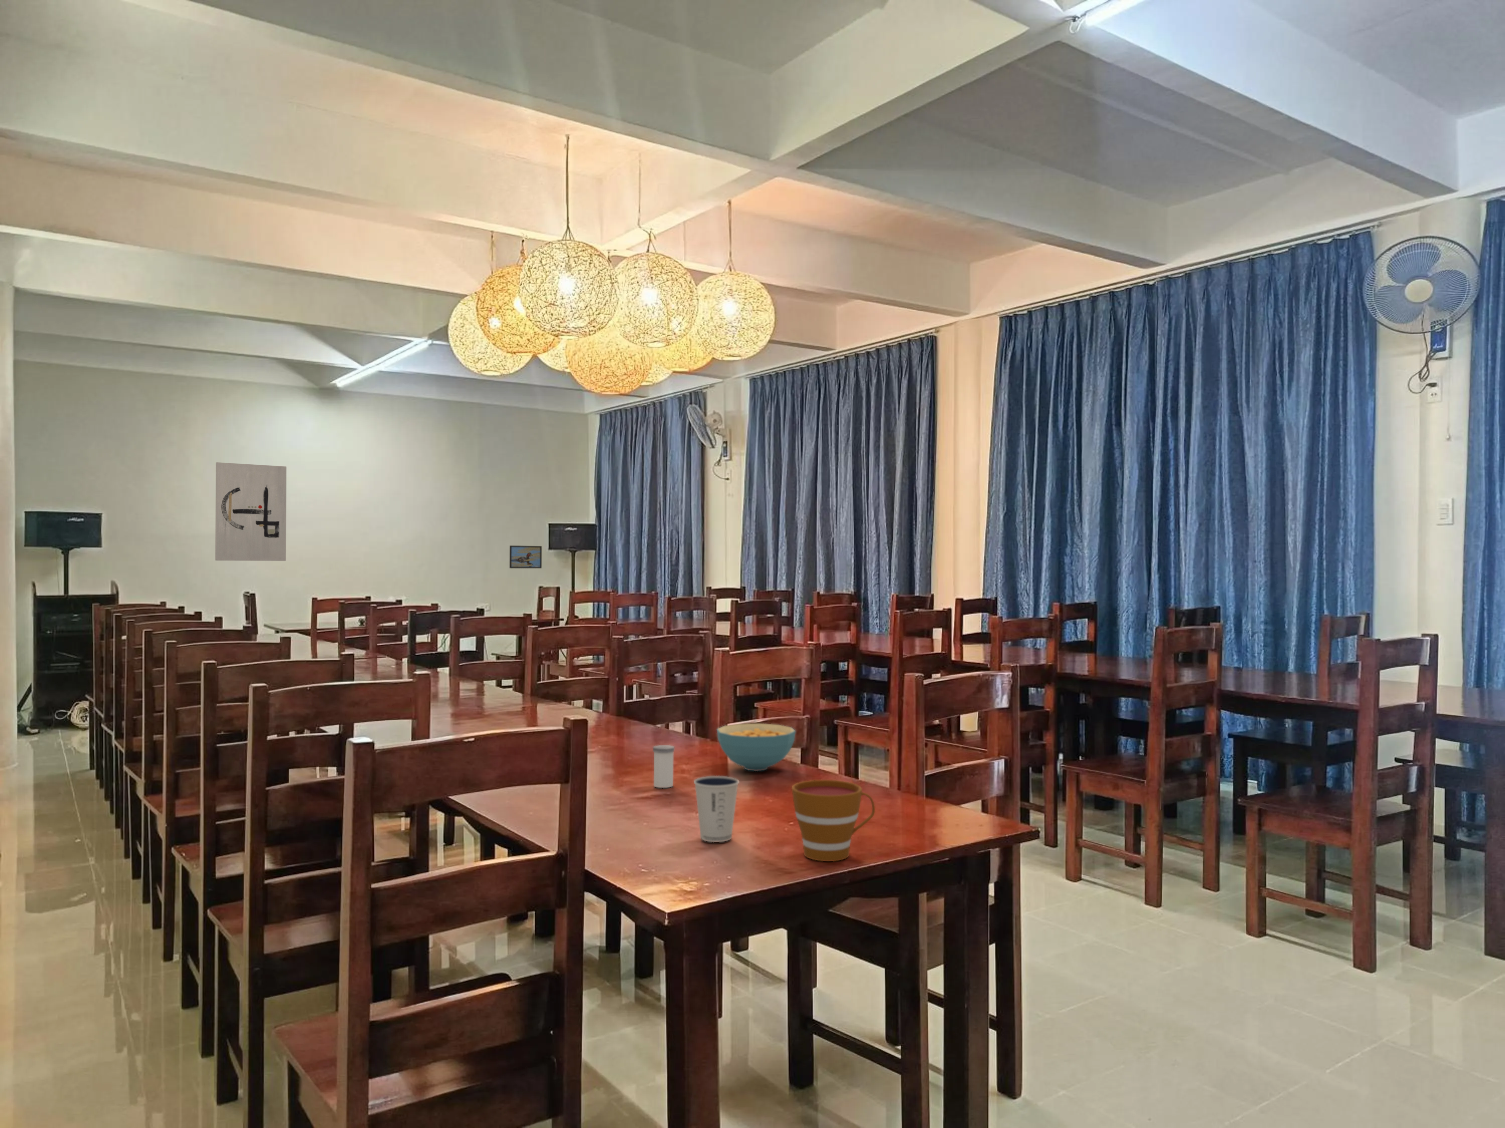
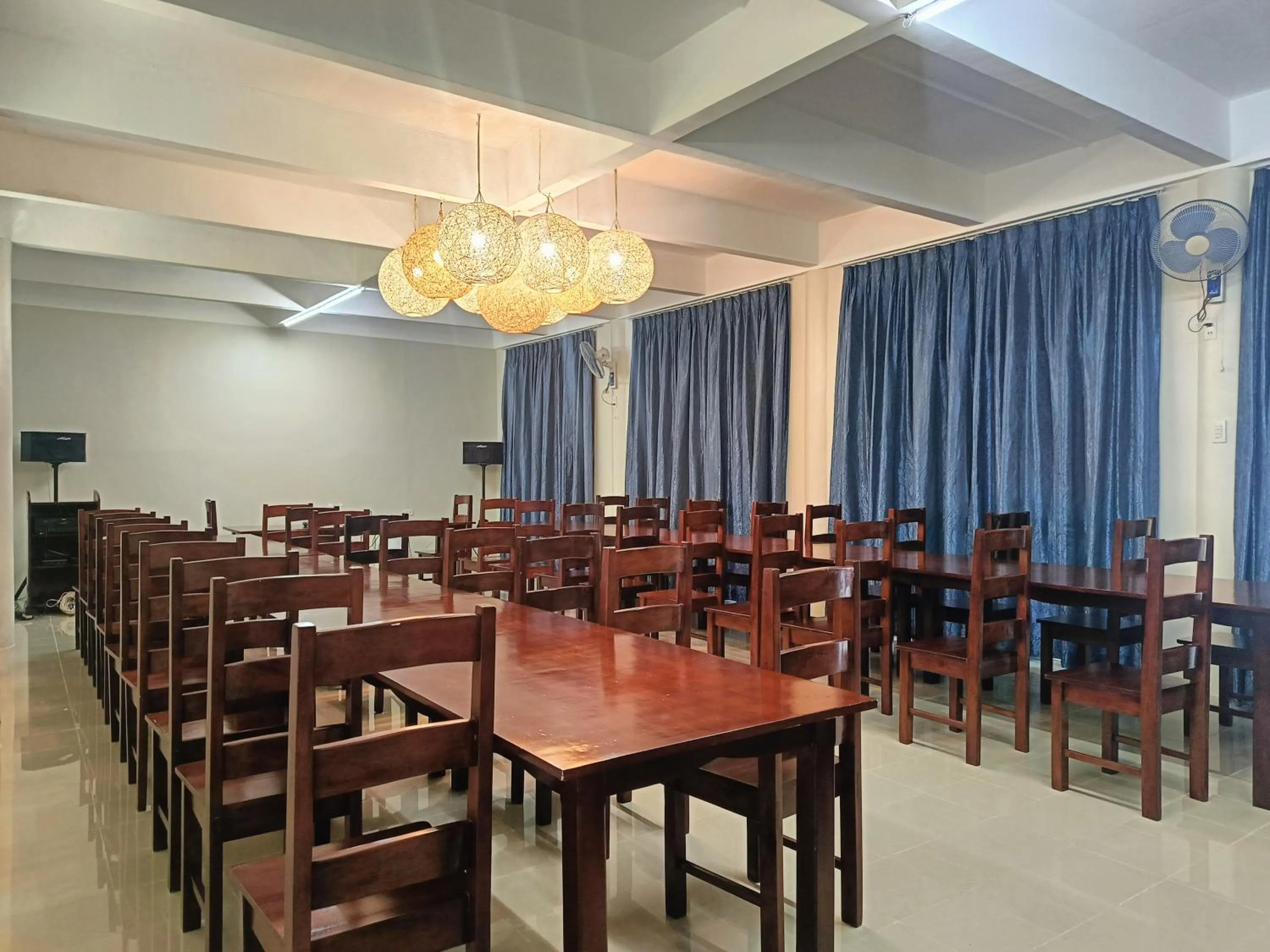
- cereal bowl (756, 749)
- cup (832, 820)
- dixie cup (716, 809)
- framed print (526, 557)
- salt shaker (664, 767)
- wall art (251, 512)
